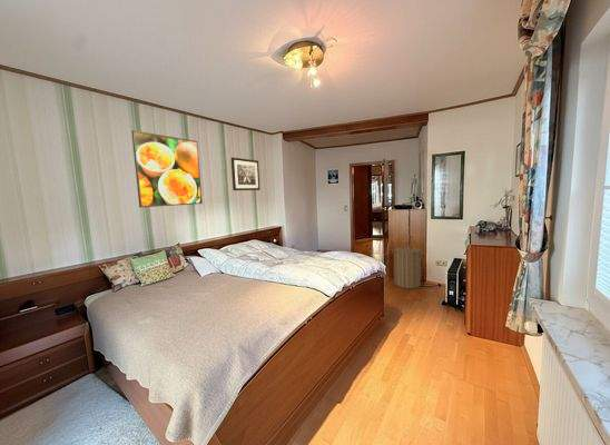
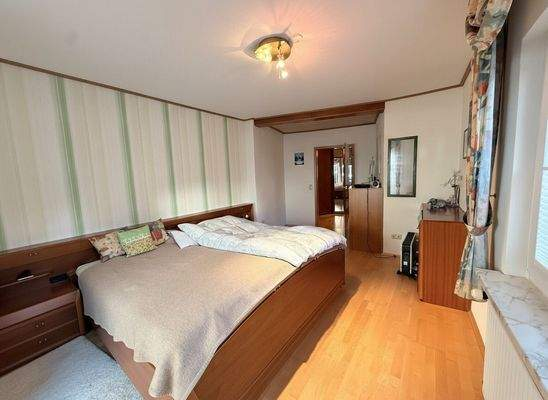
- wall art (246, 175)
- laundry hamper (407, 264)
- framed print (170, 171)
